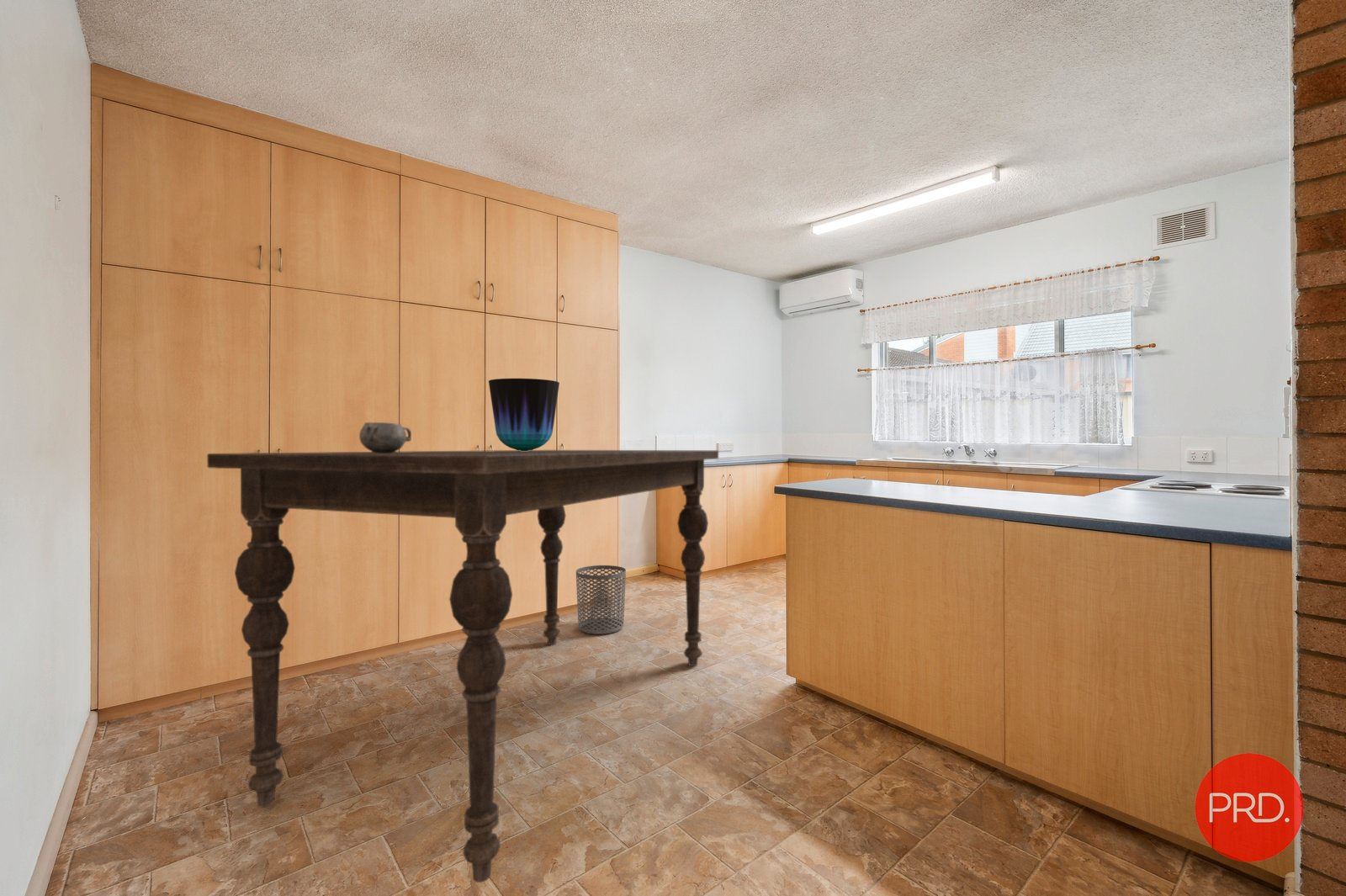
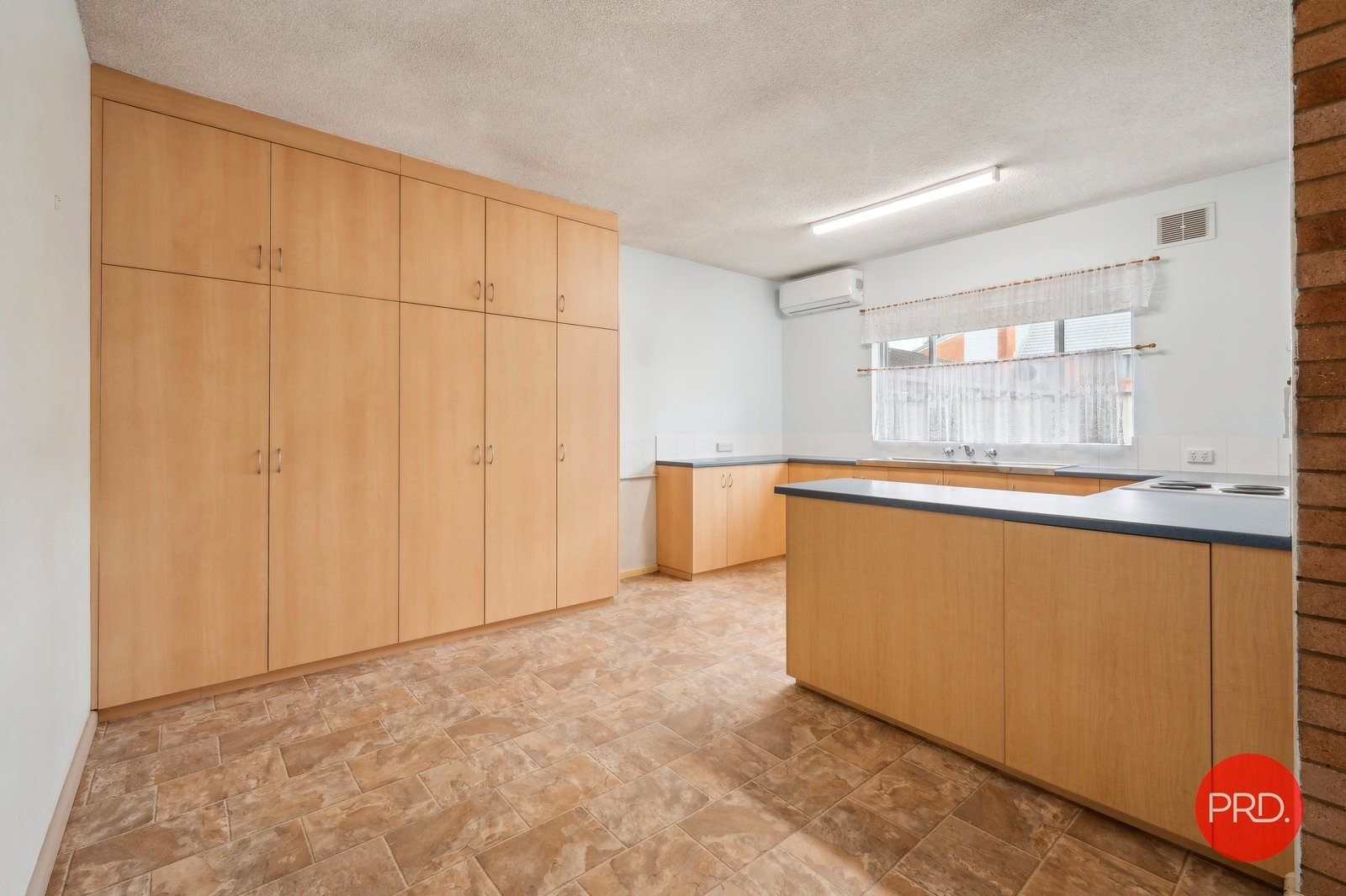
- dining table (545, 586)
- waste bin (601, 599)
- decorative bowl (384, 437)
- vase (524, 416)
